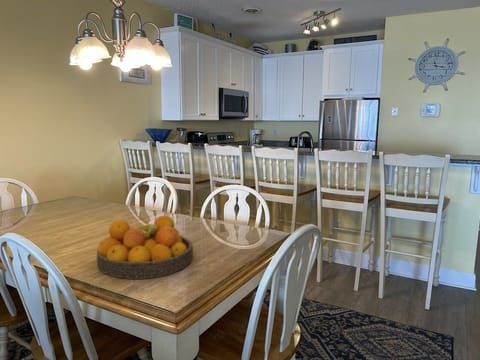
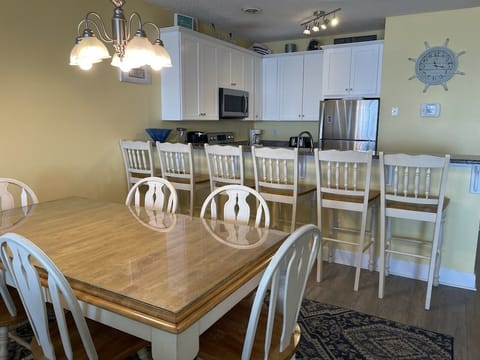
- fruit bowl (145, 240)
